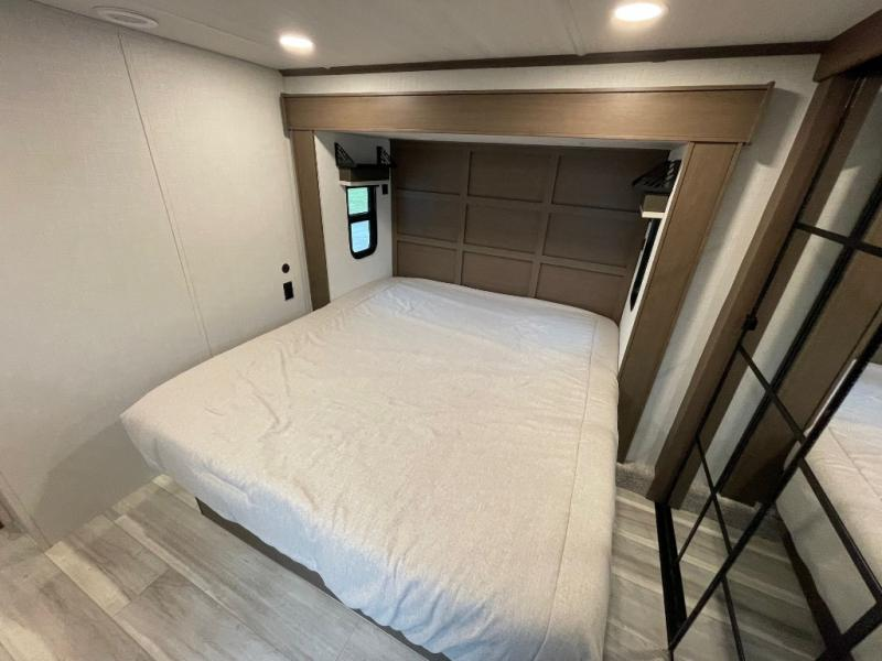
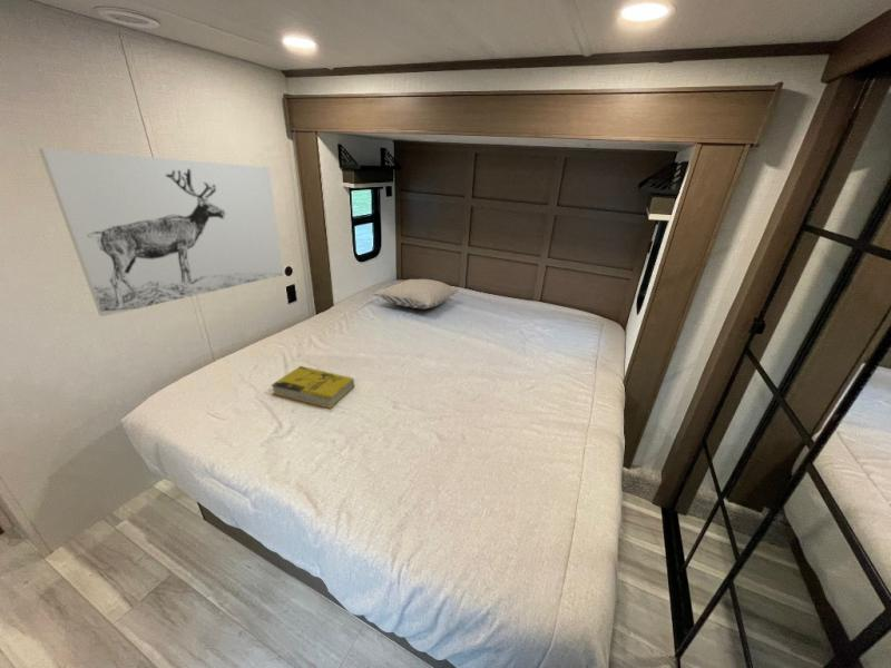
+ wall art (196, 229)
+ pillow (417, 292)
+ book (314, 384)
